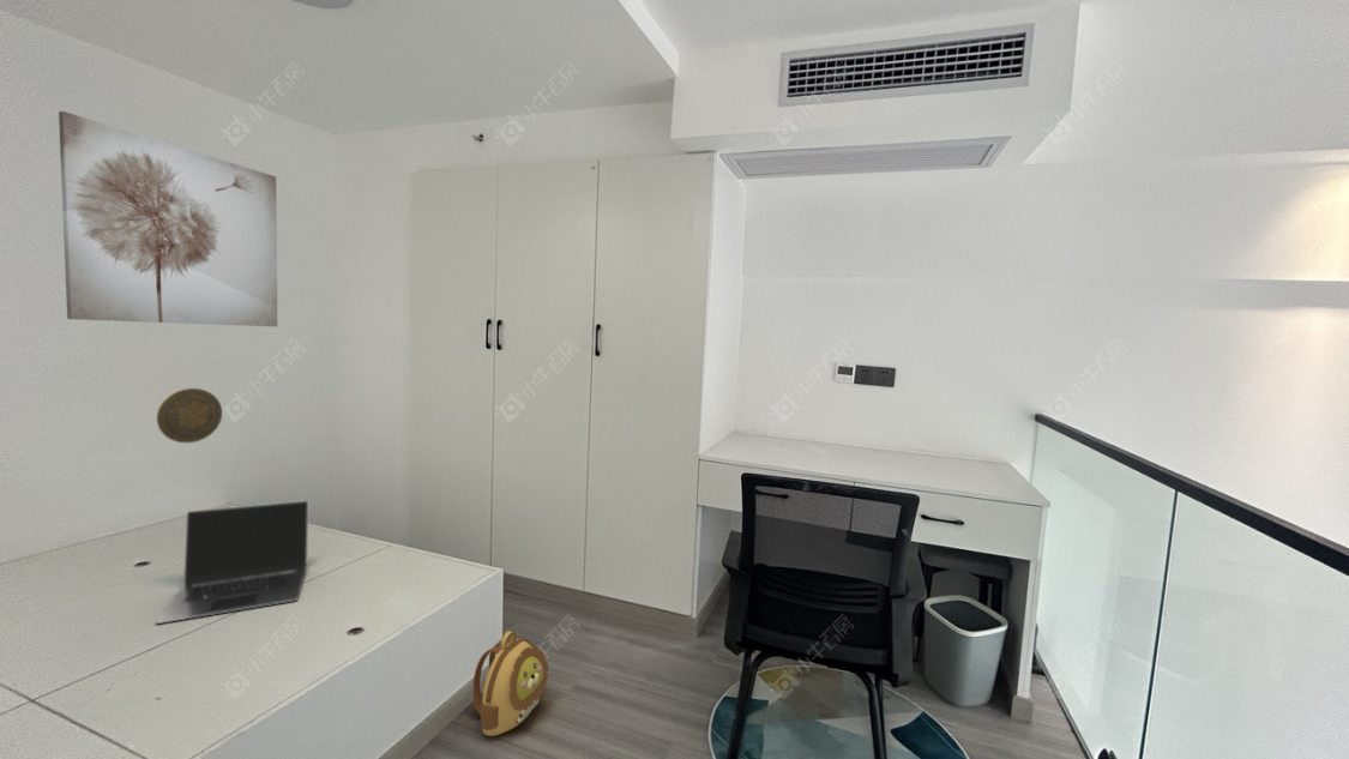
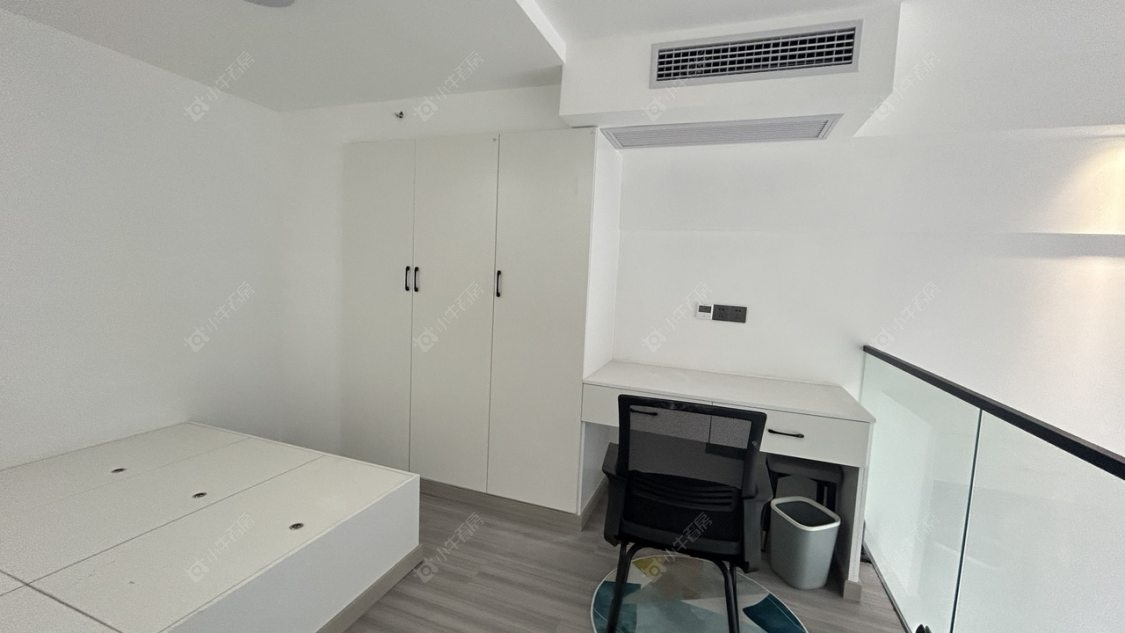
- laptop (241, 554)
- decorative plate (192, 415)
- wall art (186, 237)
- backpack (508, 673)
